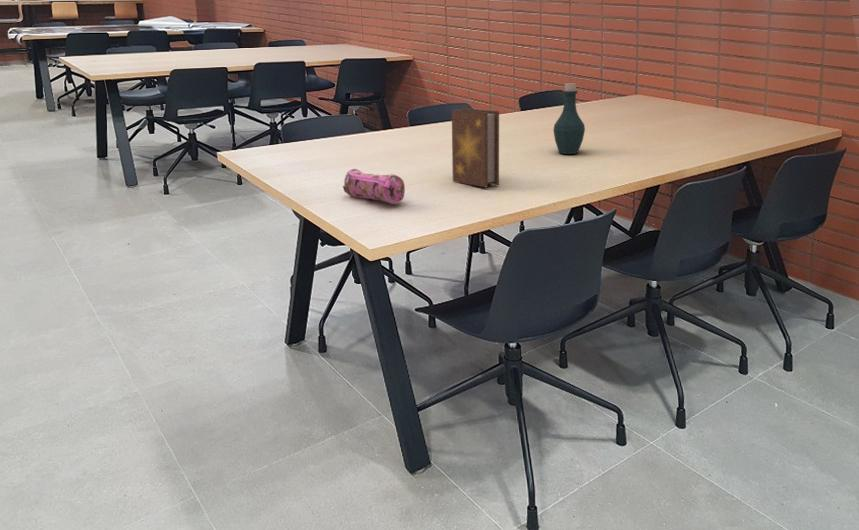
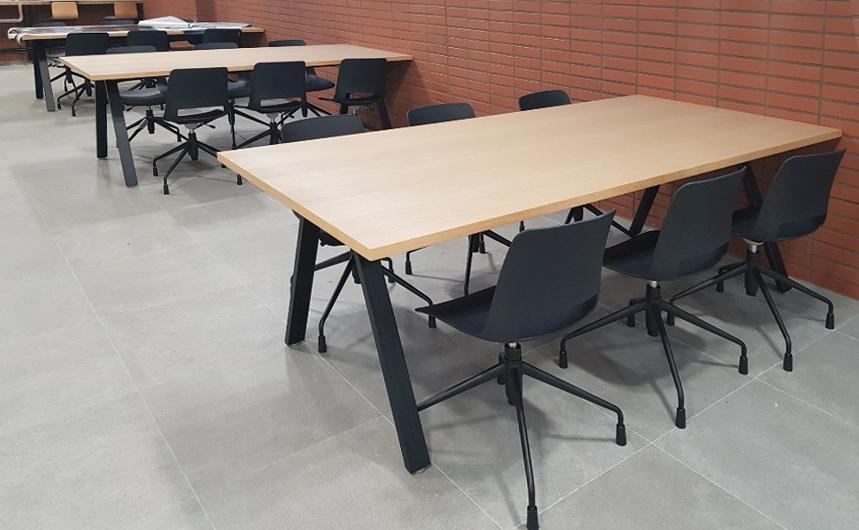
- pencil case (373, 186)
- bottle (569, 118)
- book (475, 147)
